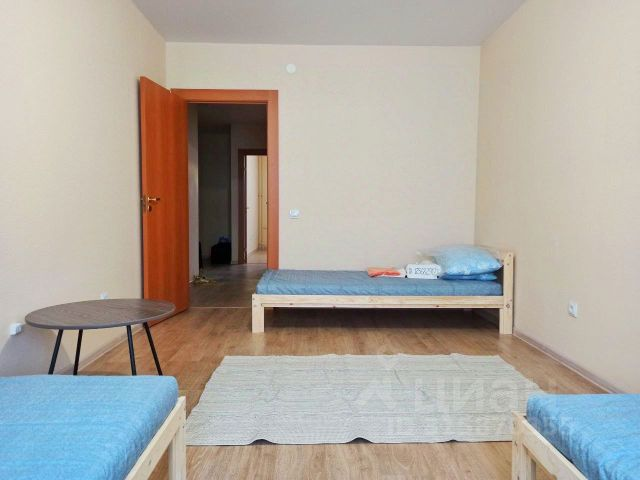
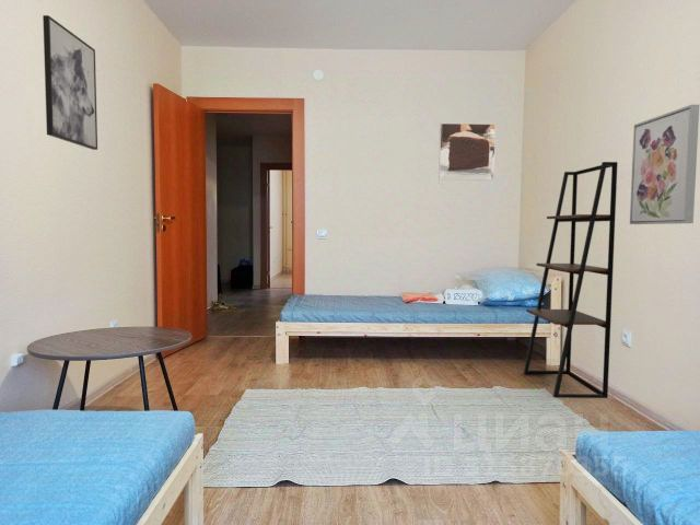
+ shelving unit (569, 280)
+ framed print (467, 151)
+ wall art (72, 89)
+ wall art (661, 170)
